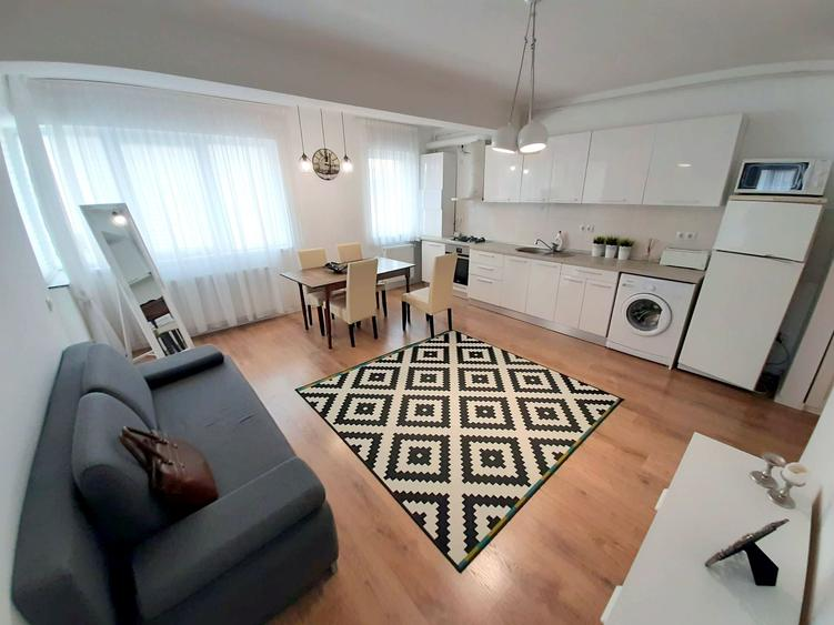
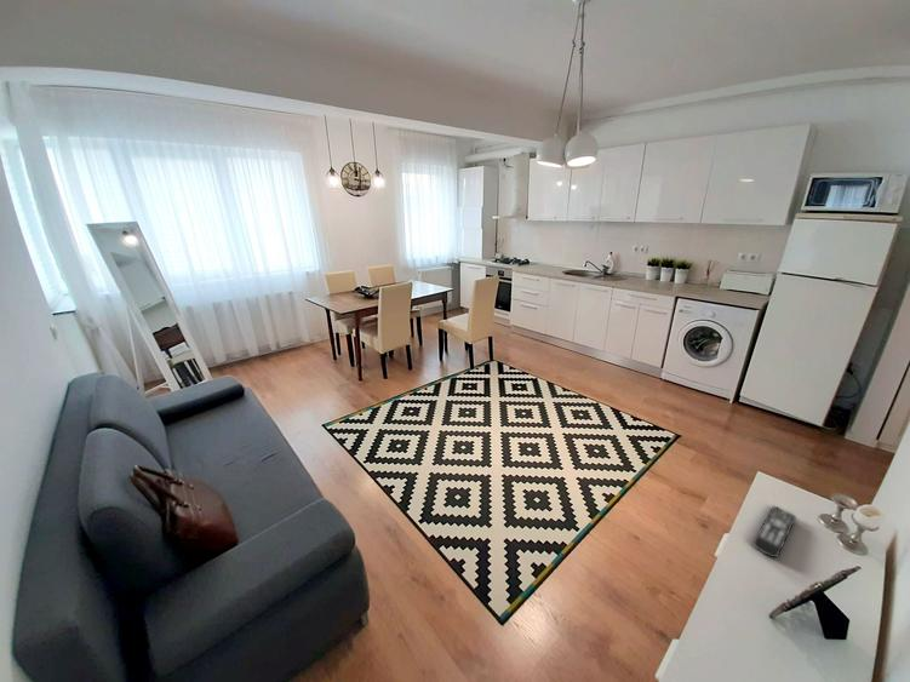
+ remote control (774, 529)
